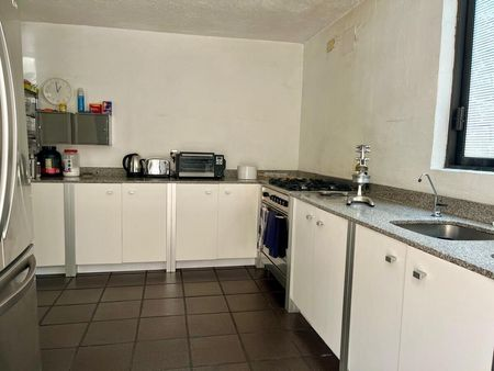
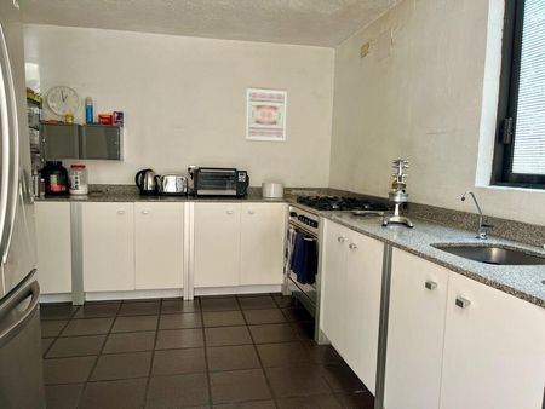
+ wall art (266, 115)
